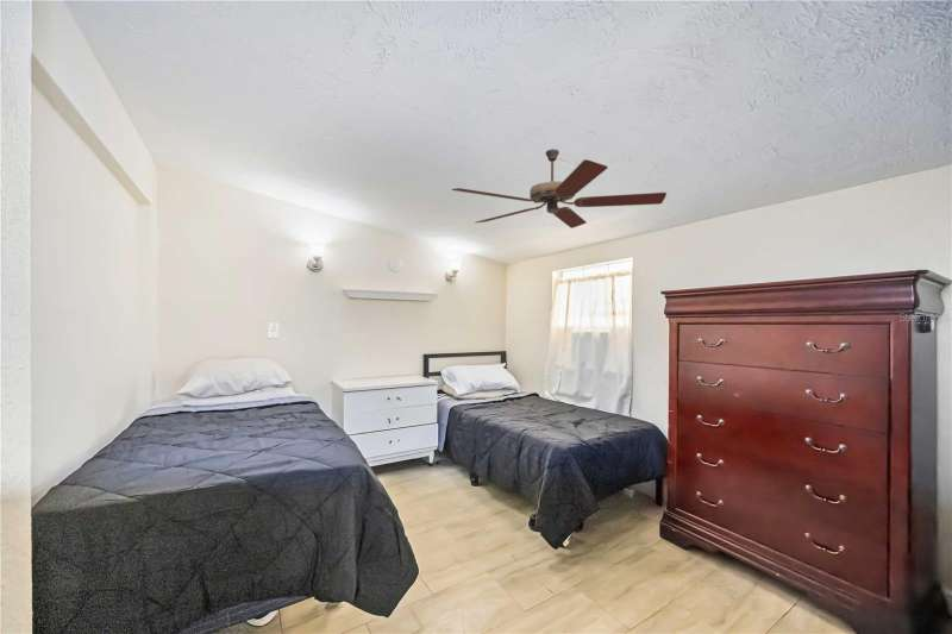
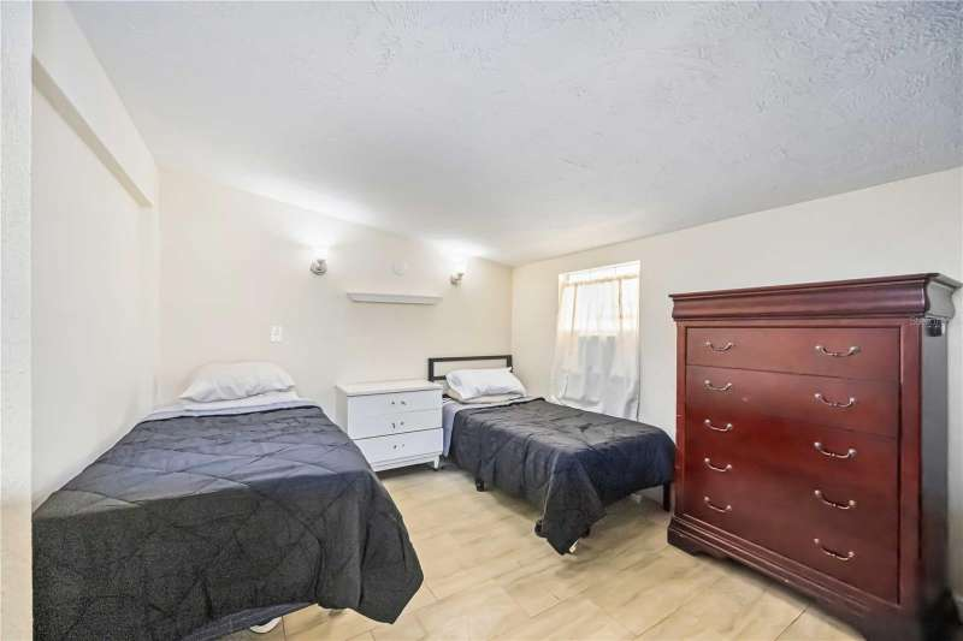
- ceiling fan (559, 182)
